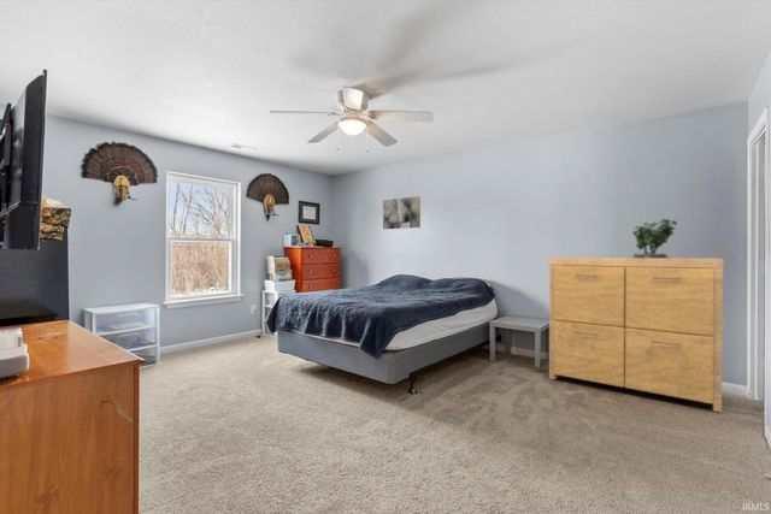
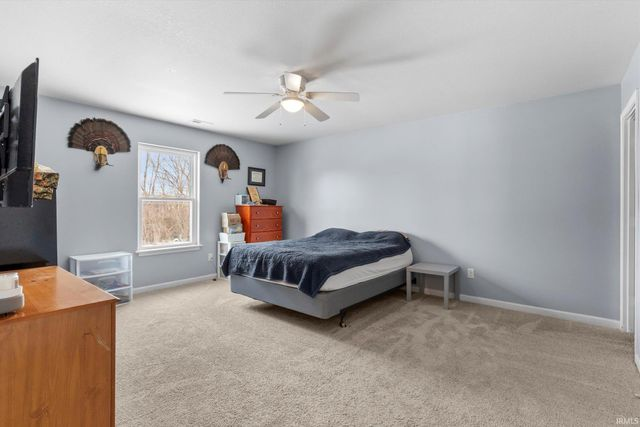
- wall art (400, 213)
- dresser (630, 321)
- potted plant (653, 237)
